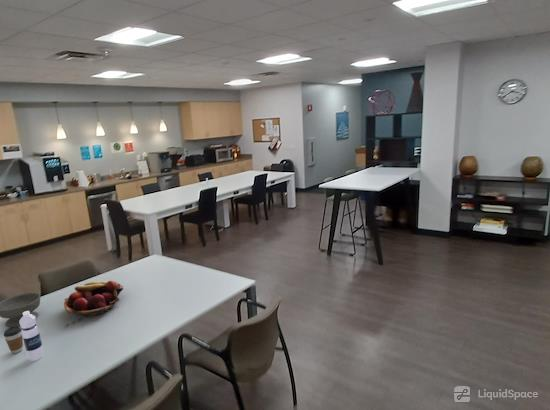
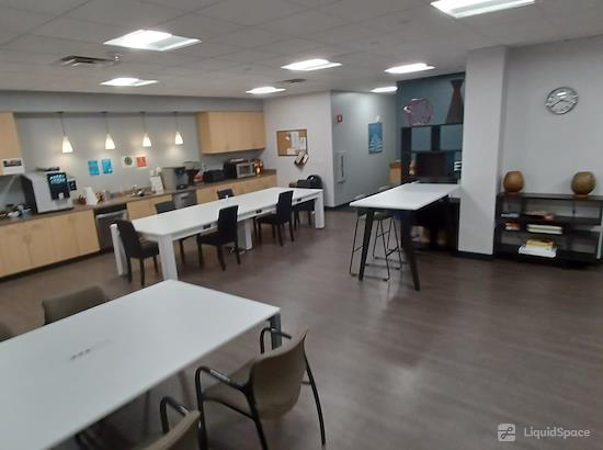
- water bottle (31, 335)
- coffee cup (14, 340)
- fruit basket (93, 296)
- bowl (20, 310)
